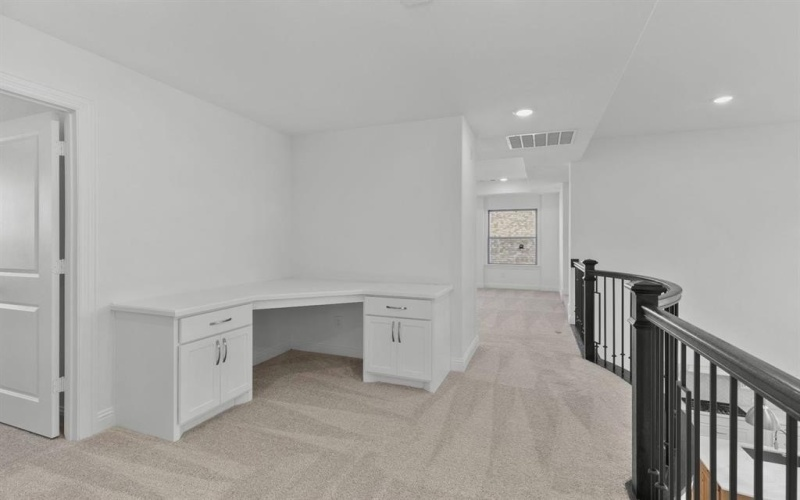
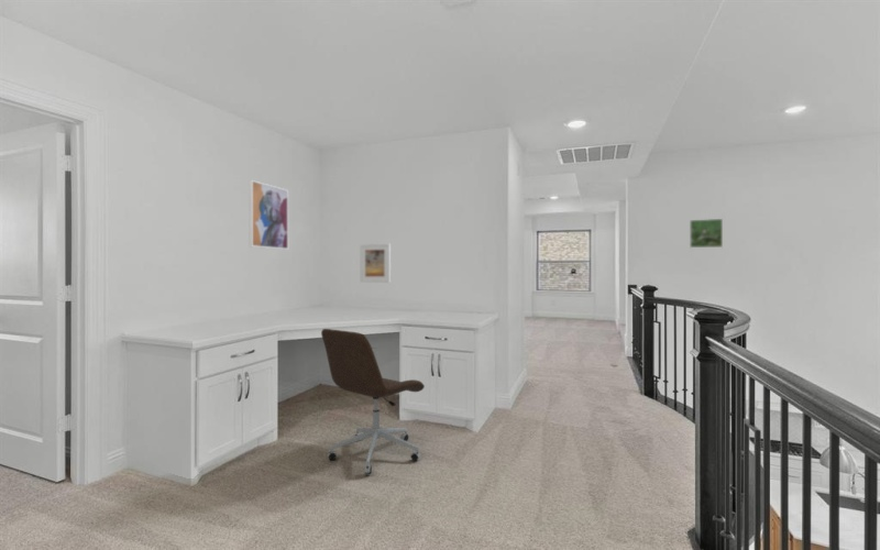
+ office chair (374, 389)
+ wall art (270, 217)
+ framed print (705, 233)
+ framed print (374, 263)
